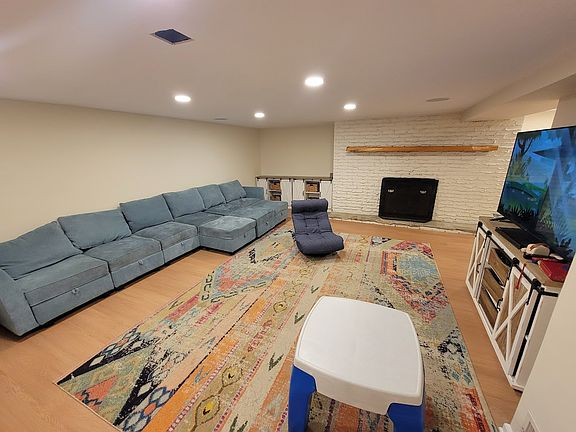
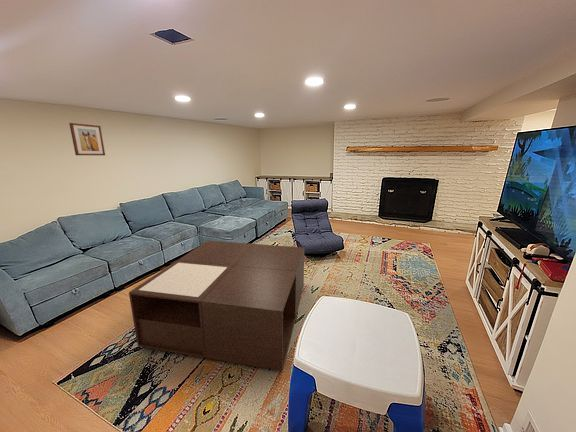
+ wall art (88, 140)
+ coffee table (235, 289)
